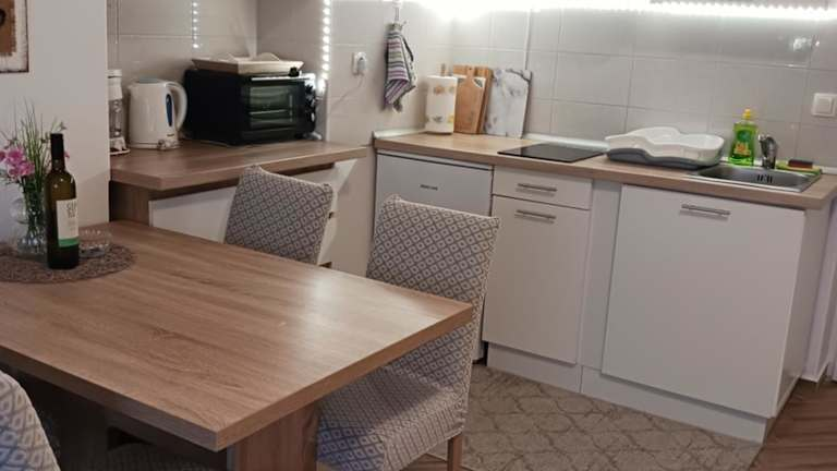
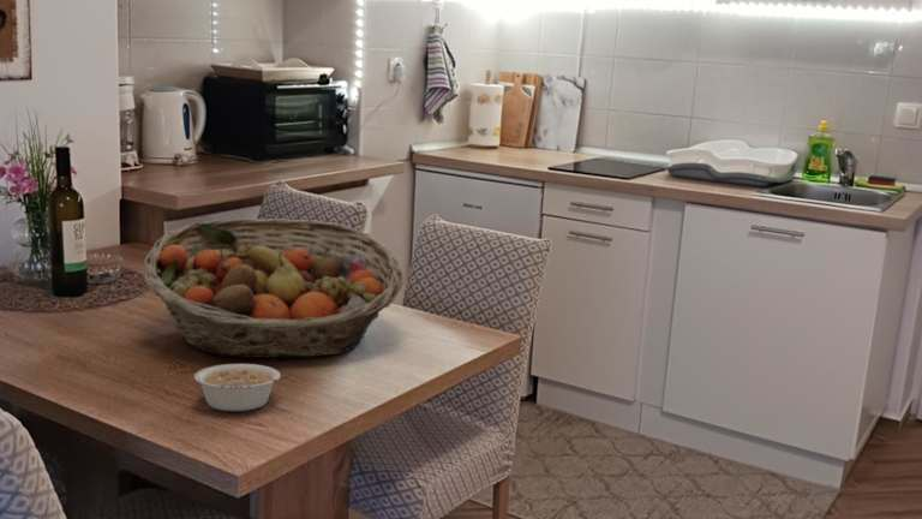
+ legume (240, 386)
+ fruit basket (275, 285)
